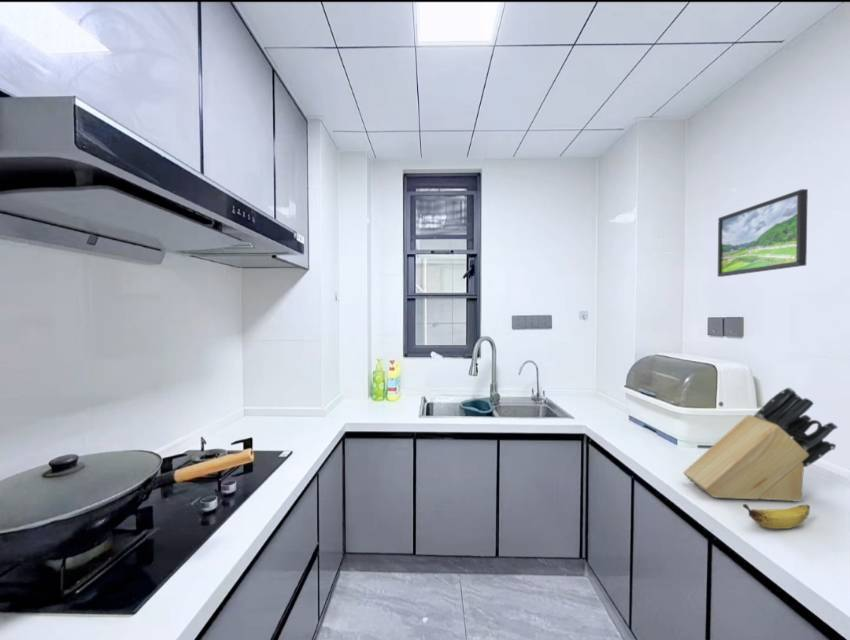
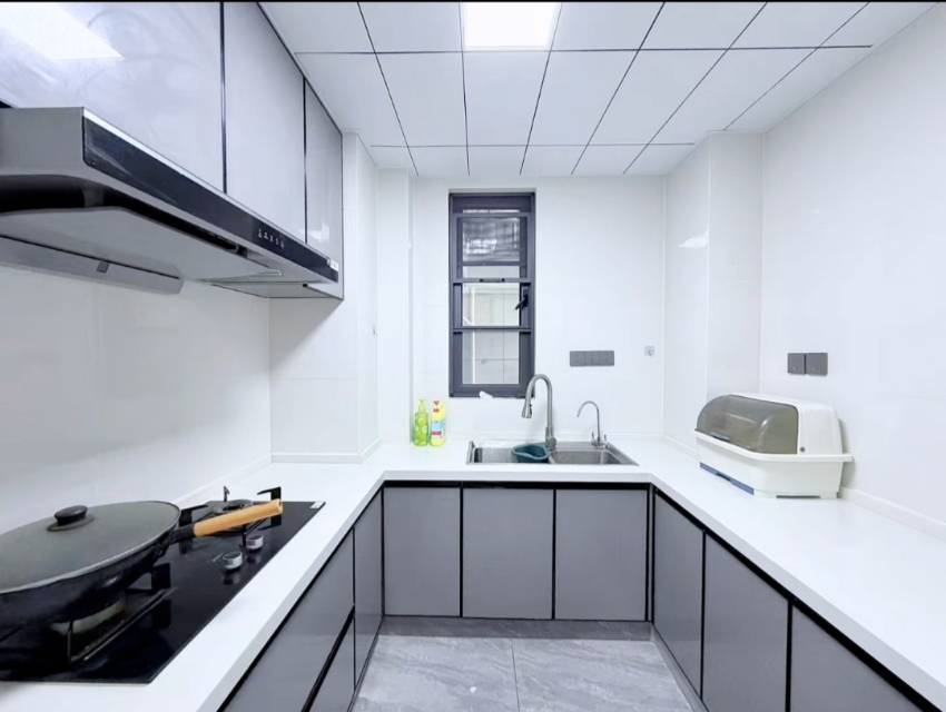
- knife block (757, 440)
- banana (776, 514)
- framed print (756, 238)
